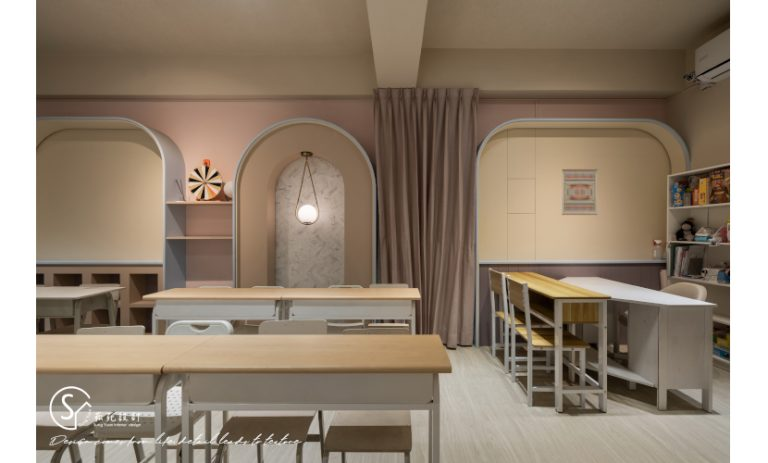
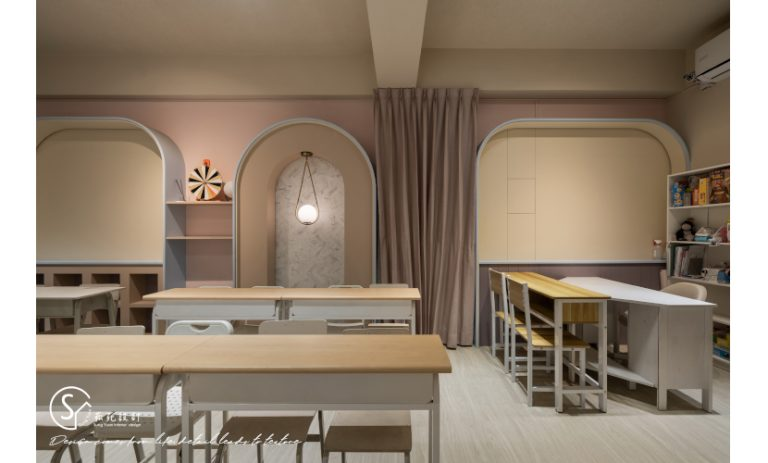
- wall art (579, 192)
